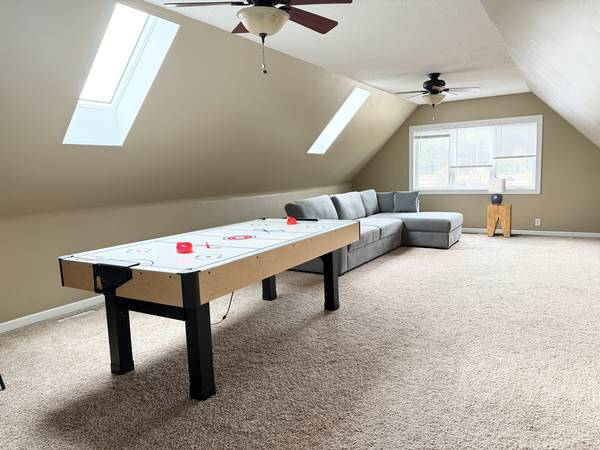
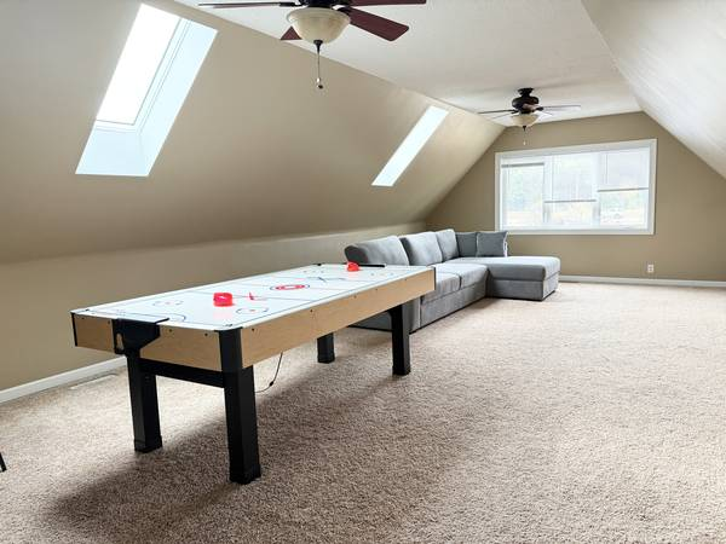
- side table (500, 220)
- lamp (496, 191)
